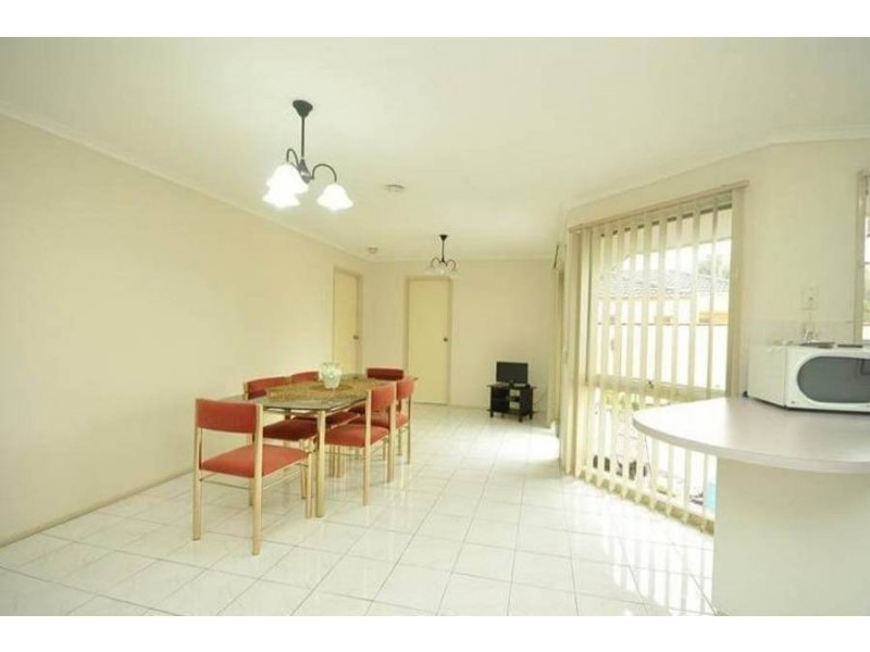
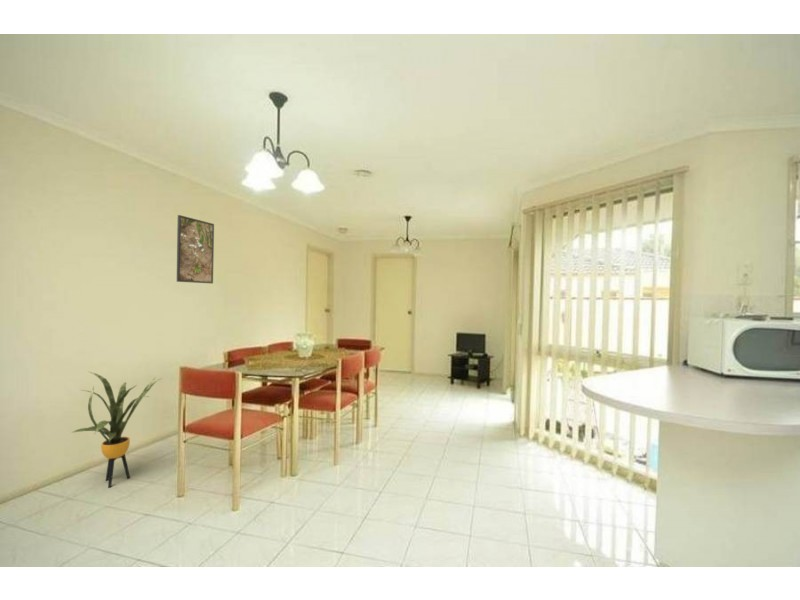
+ house plant (117, 426)
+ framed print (196, 251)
